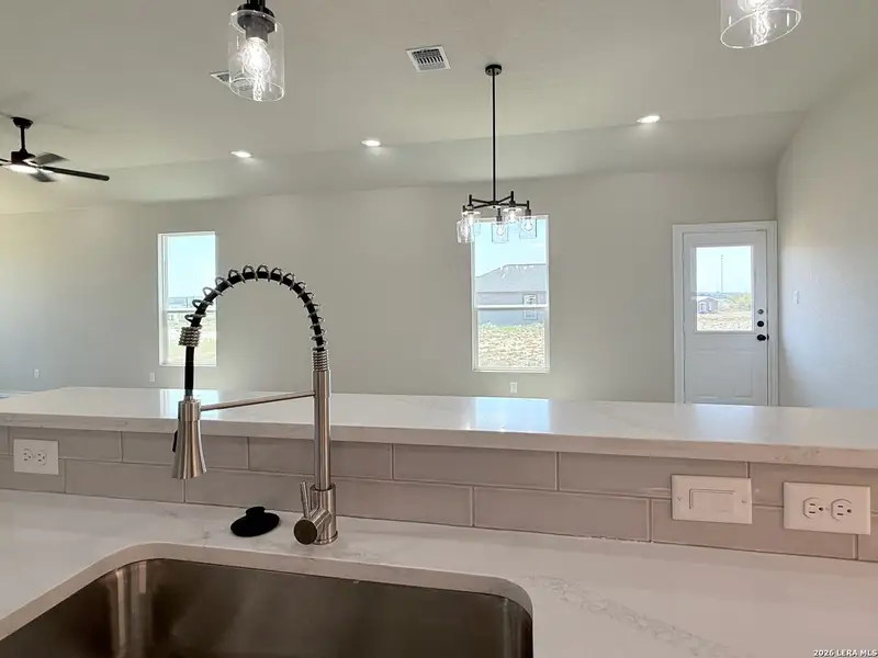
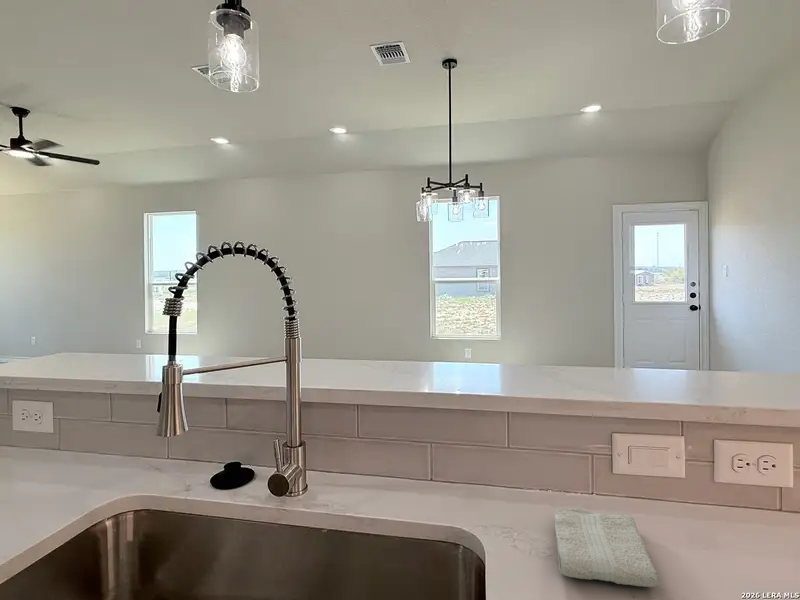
+ washcloth (599, 541)
